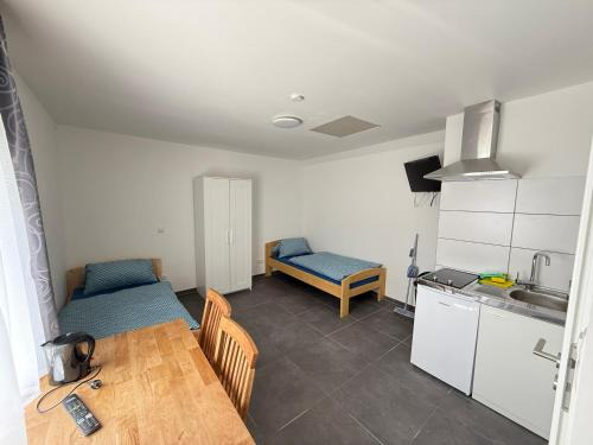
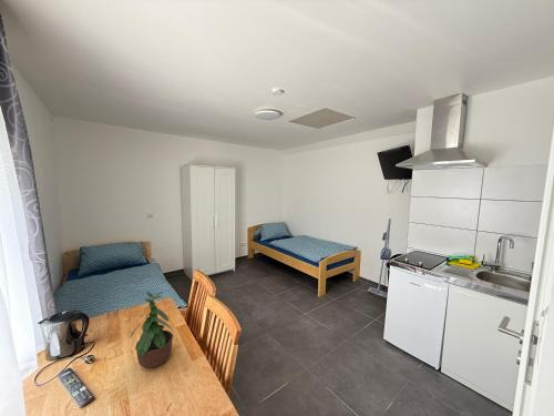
+ potted plant (152, 325)
